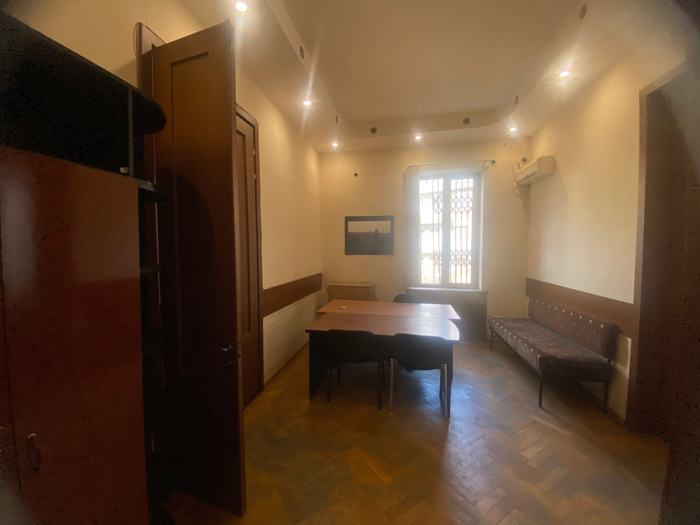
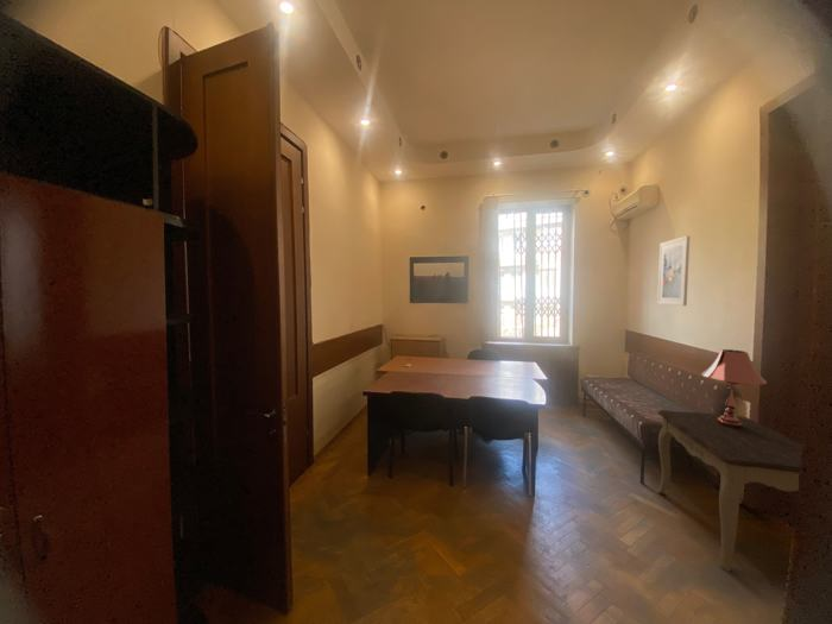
+ side table (735, 483)
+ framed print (672, 272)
+ table lamp (731, 387)
